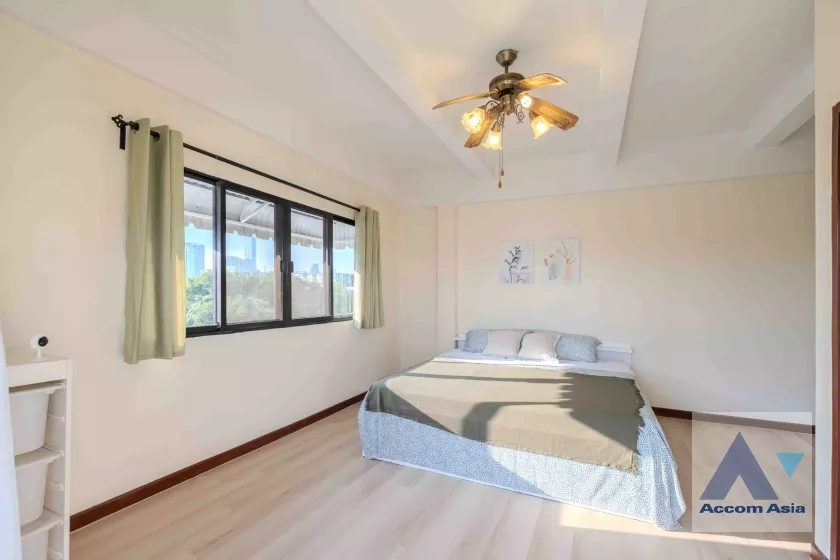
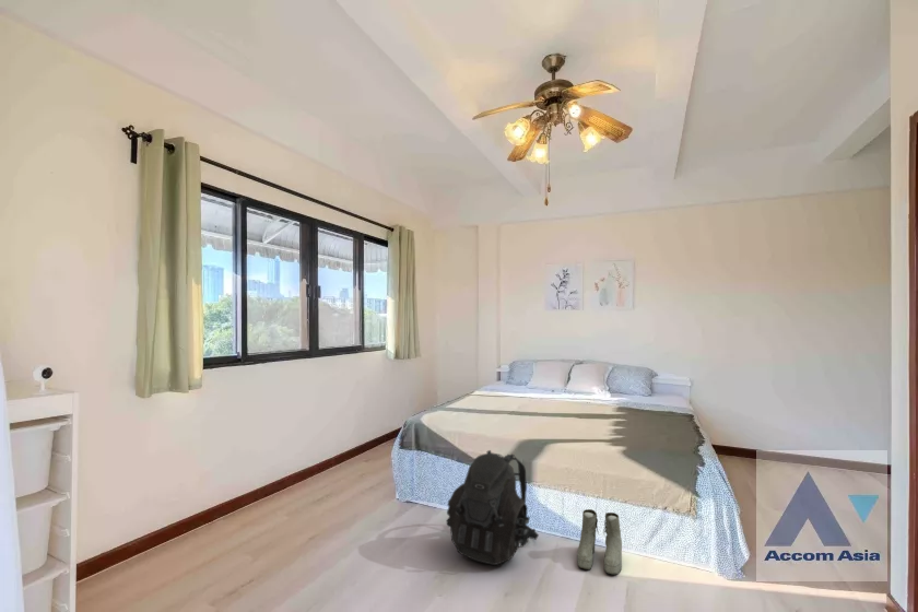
+ backpack (492, 501)
+ boots (595, 538)
